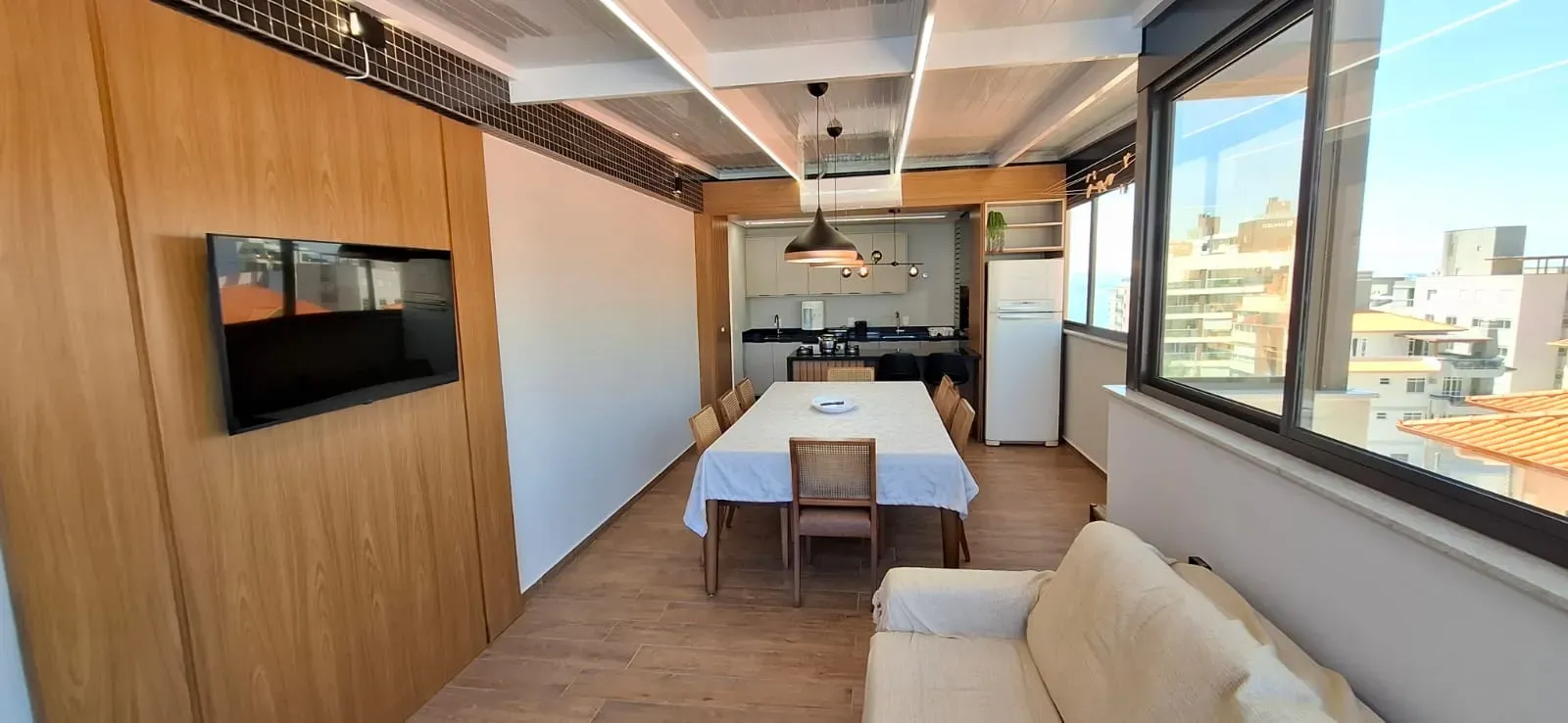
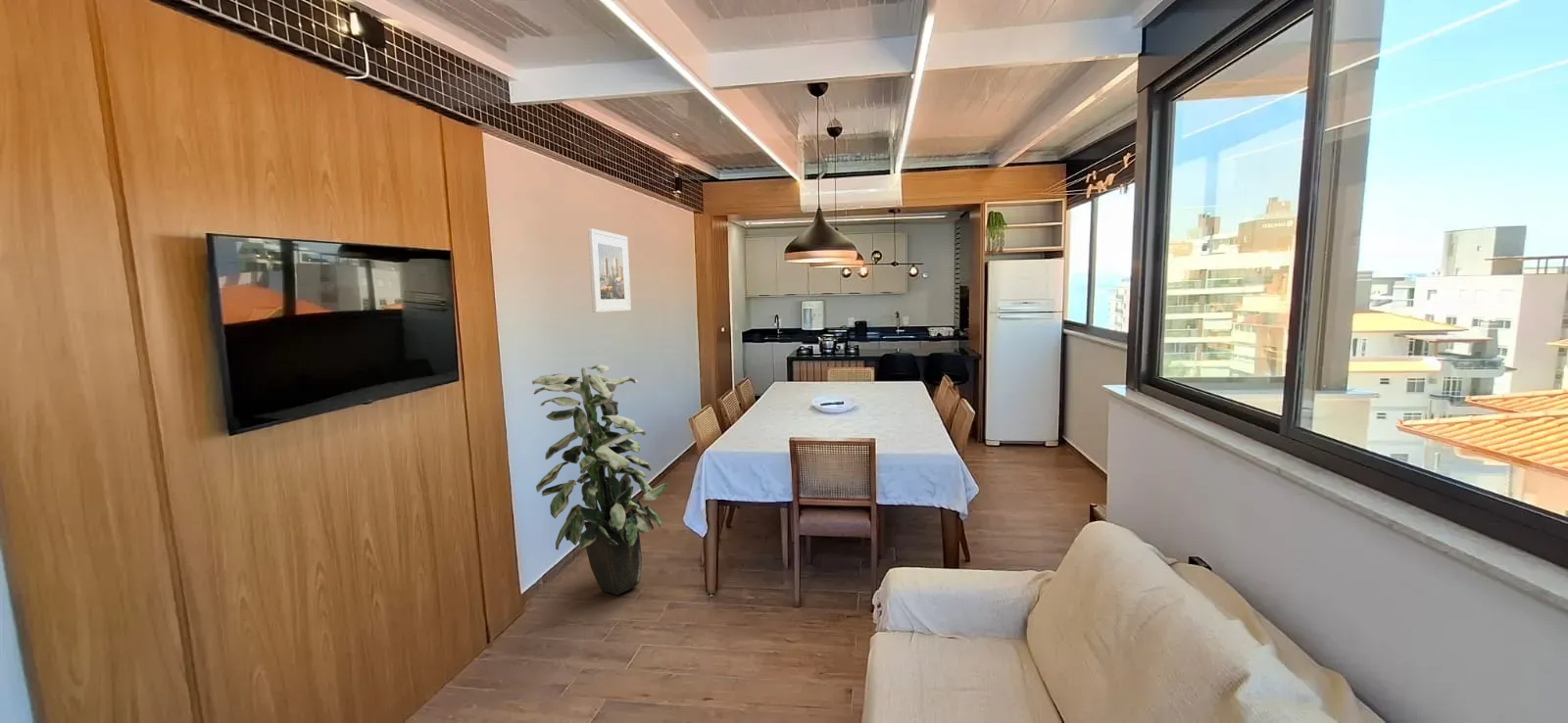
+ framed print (611, 272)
+ indoor plant (600, 478)
